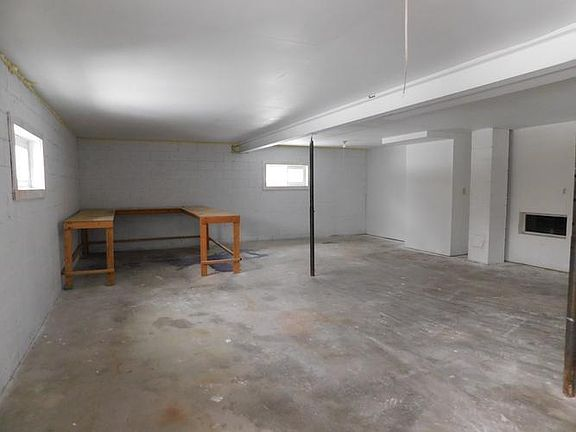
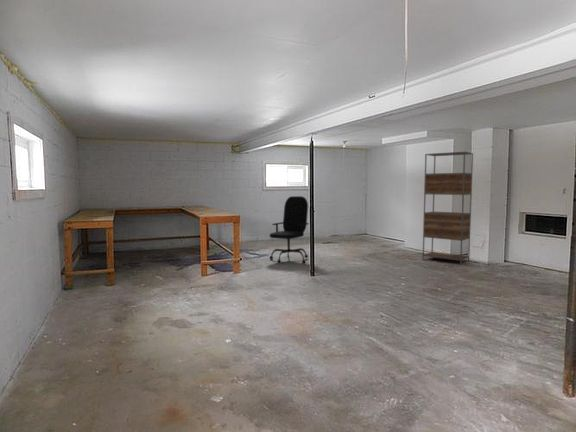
+ shelving unit (446, 212)
+ office chair (289, 228)
